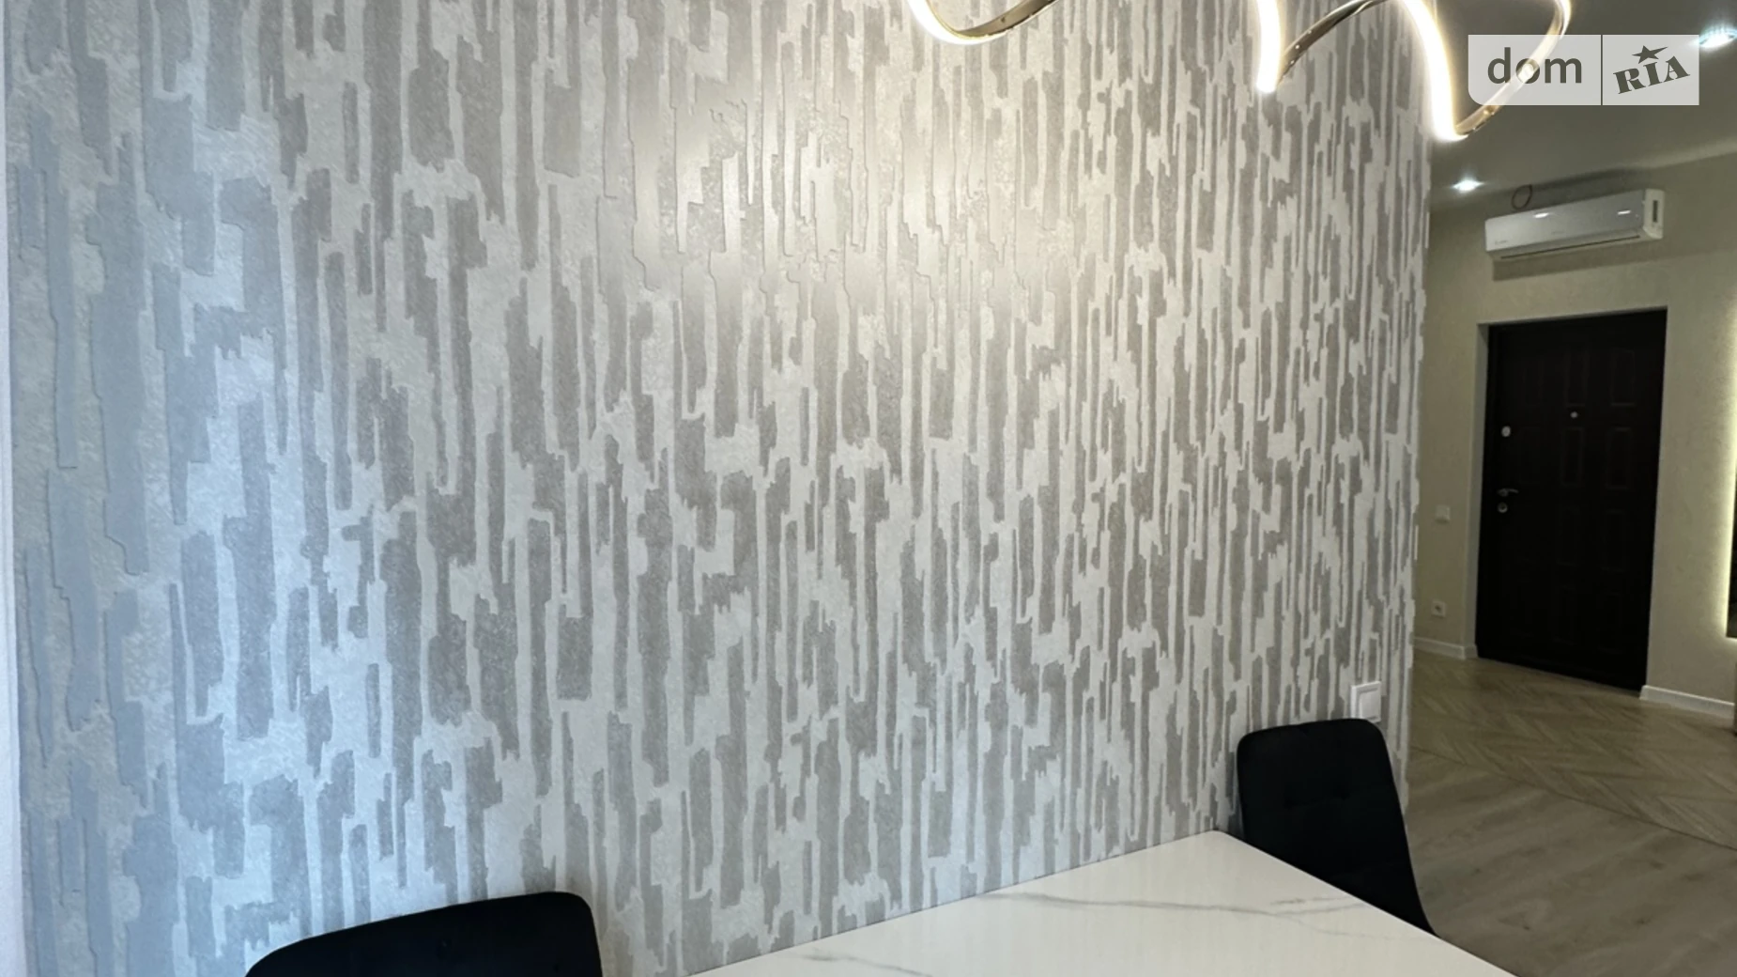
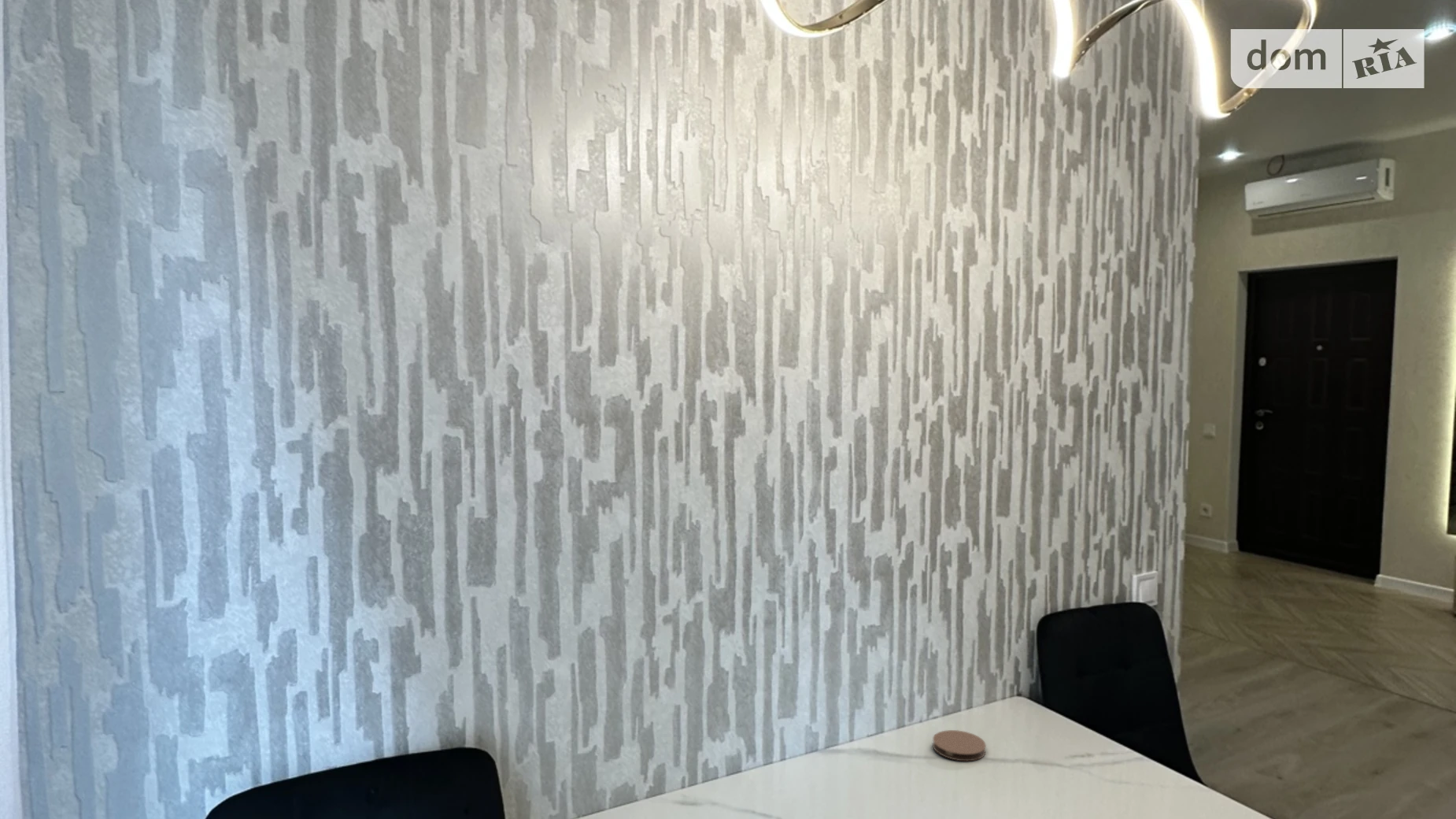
+ coaster (959, 745)
